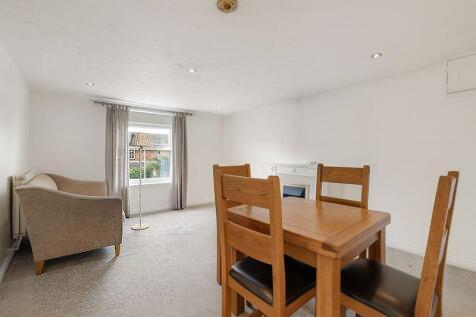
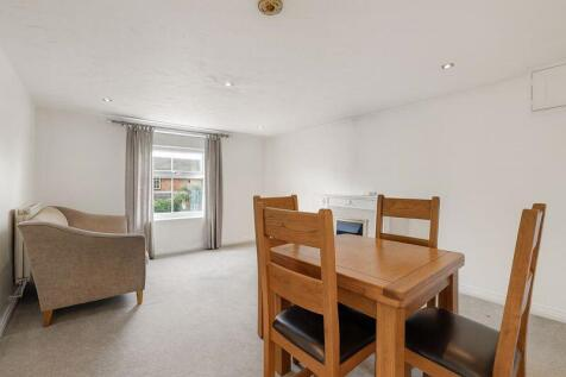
- floor lamp (140, 180)
